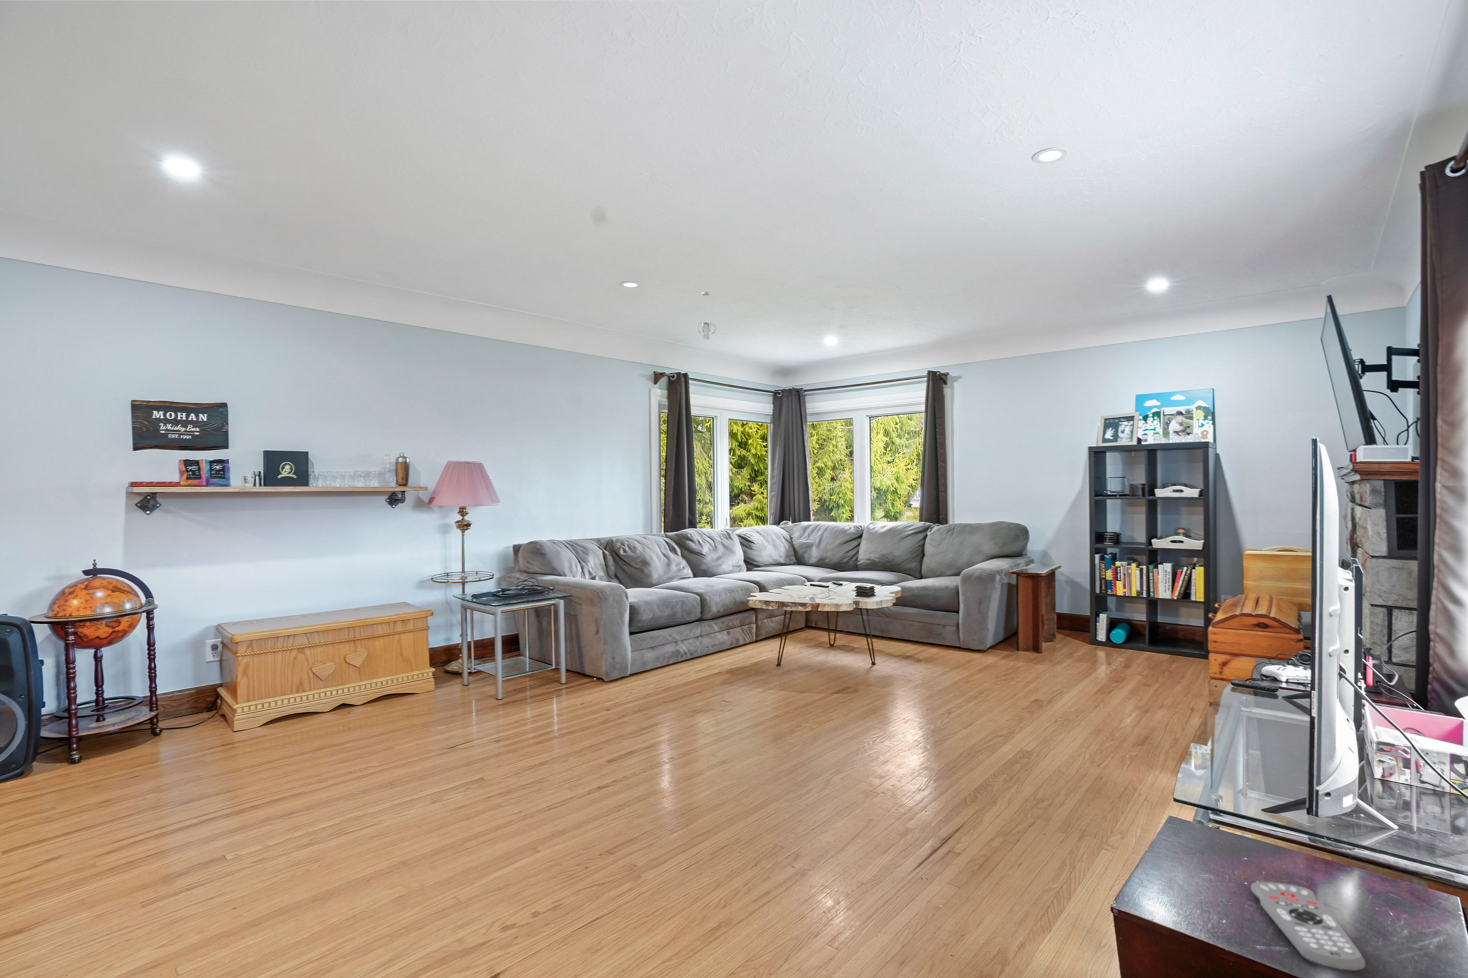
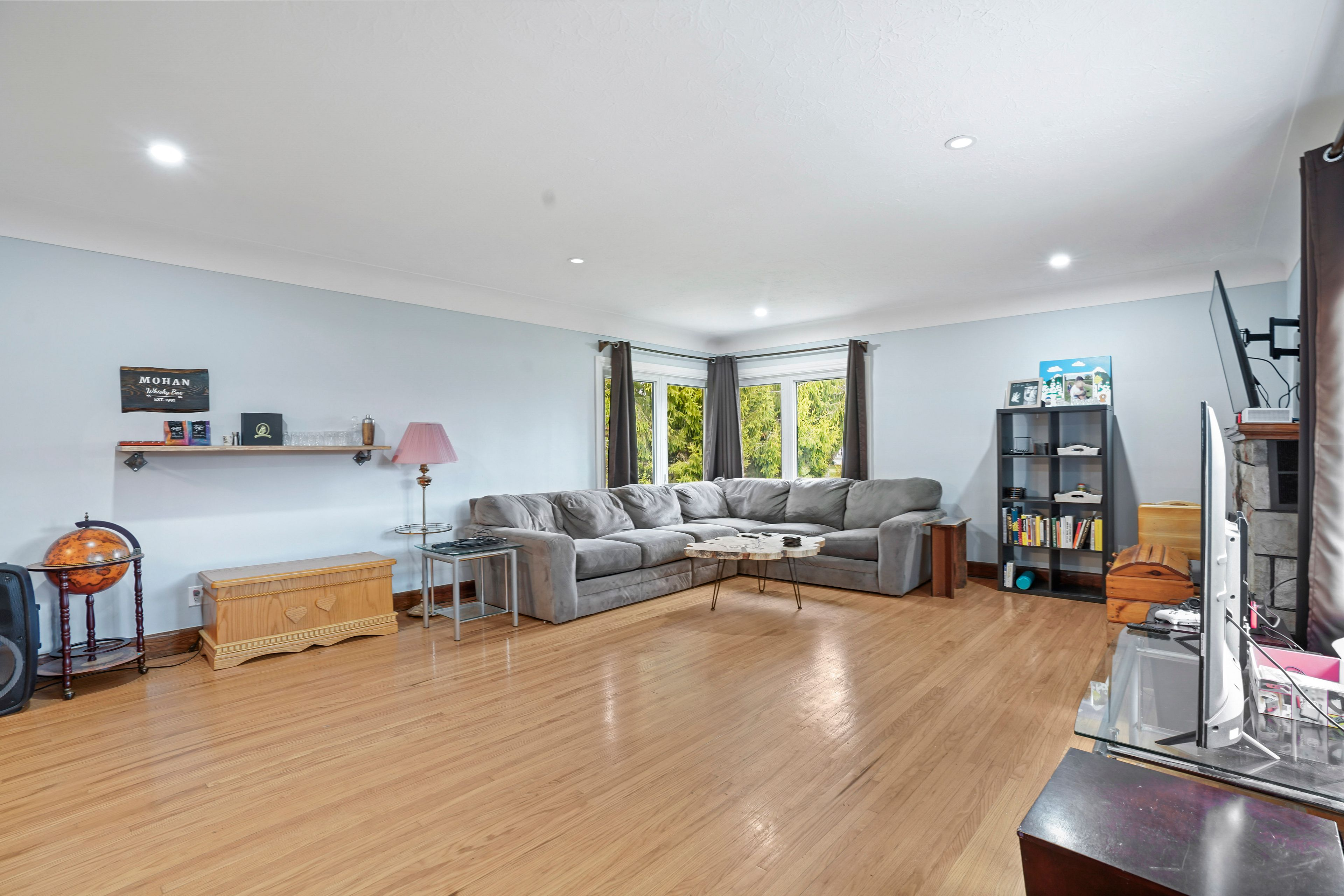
- pendant light (706, 315)
- remote control (1306, 923)
